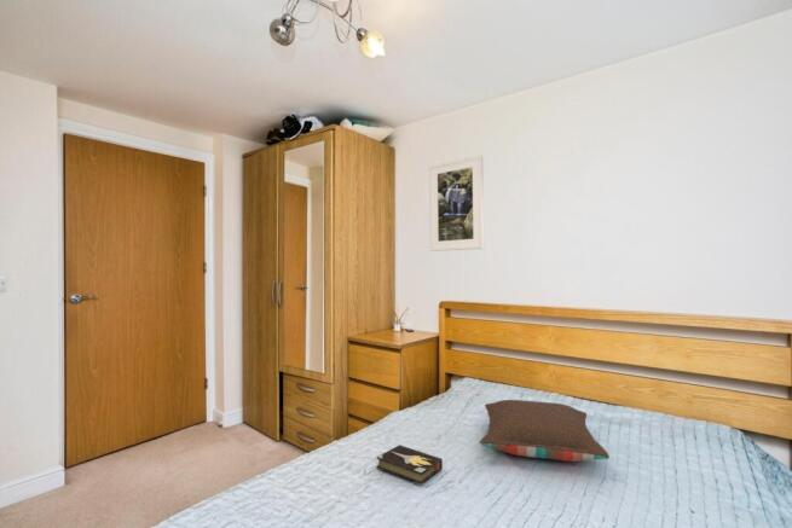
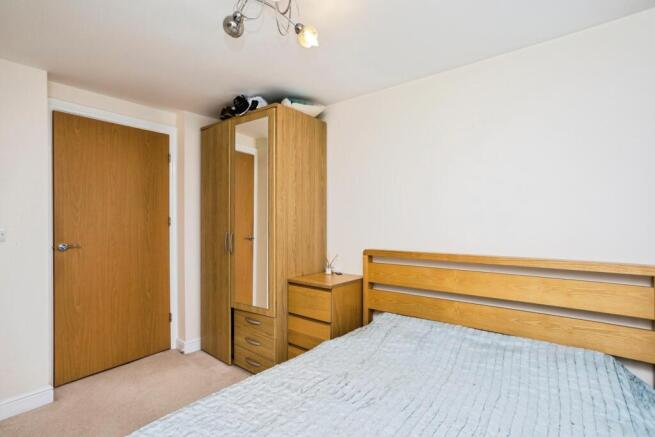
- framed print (455, 205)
- pillow (537, 427)
- hardback book (409, 462)
